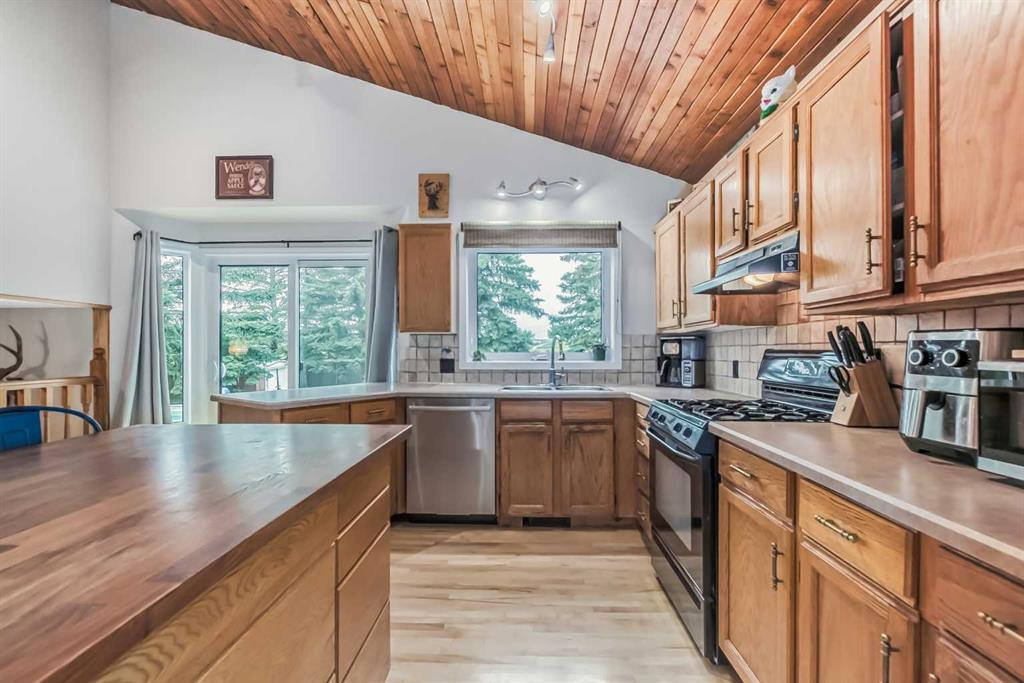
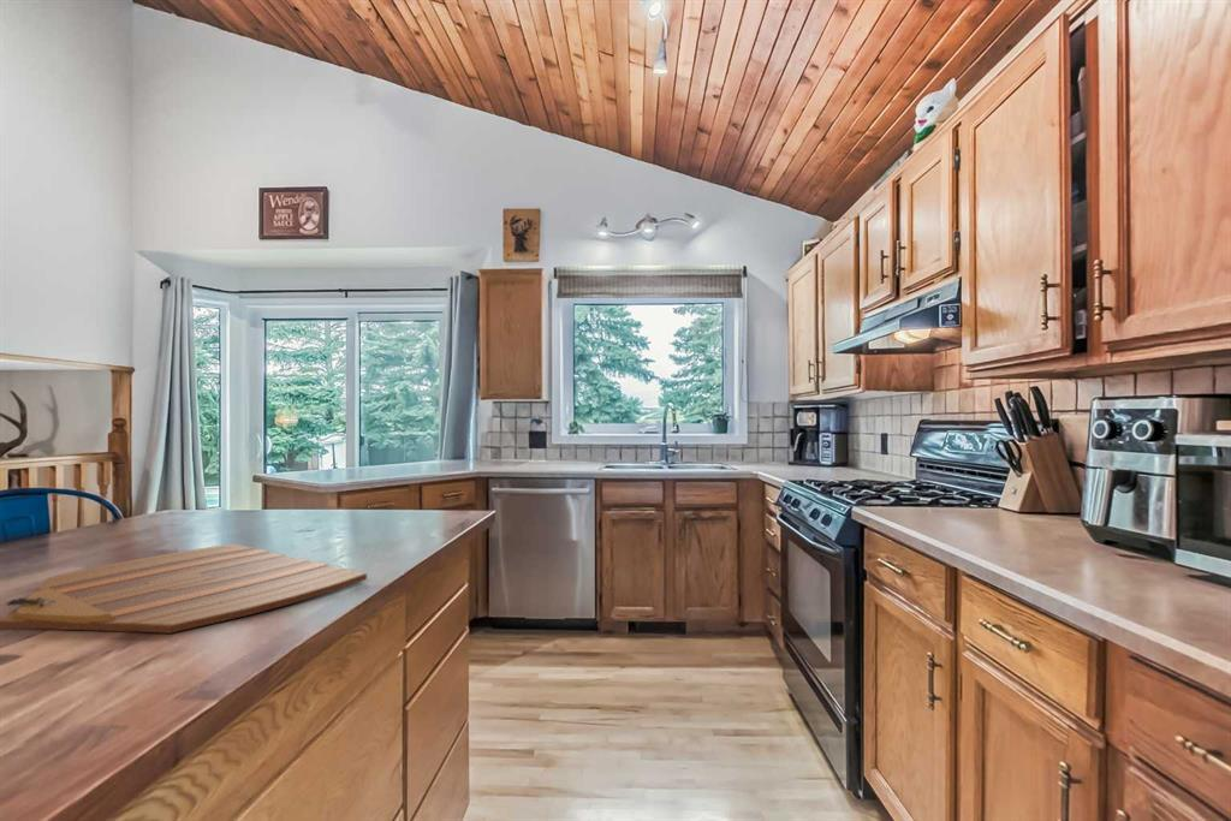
+ cutting board (172, 582)
